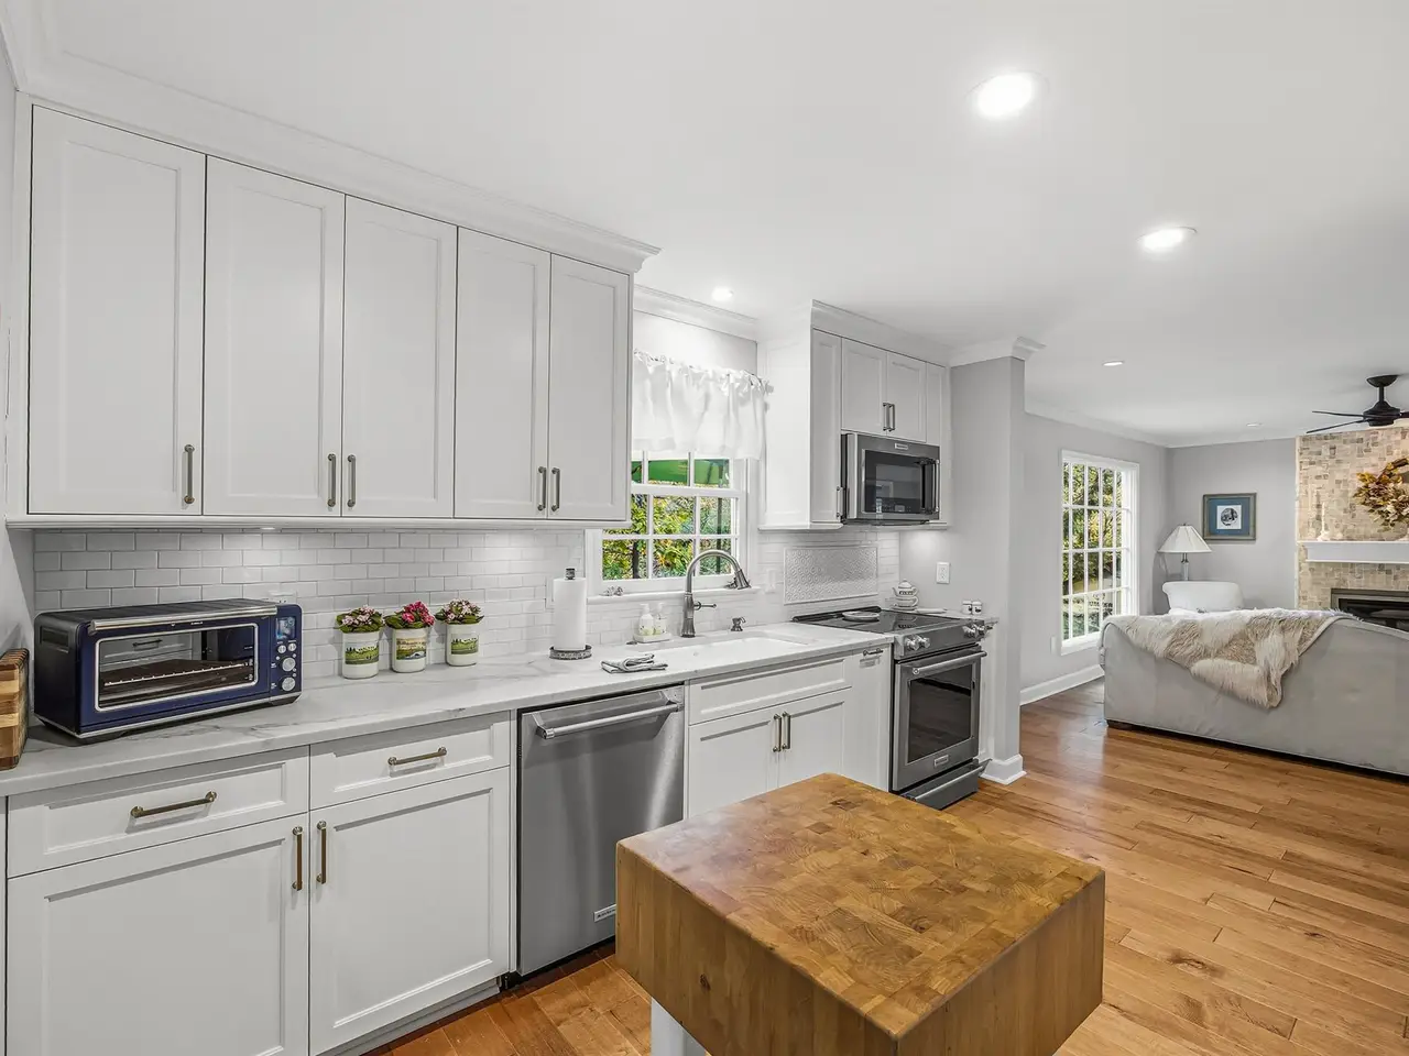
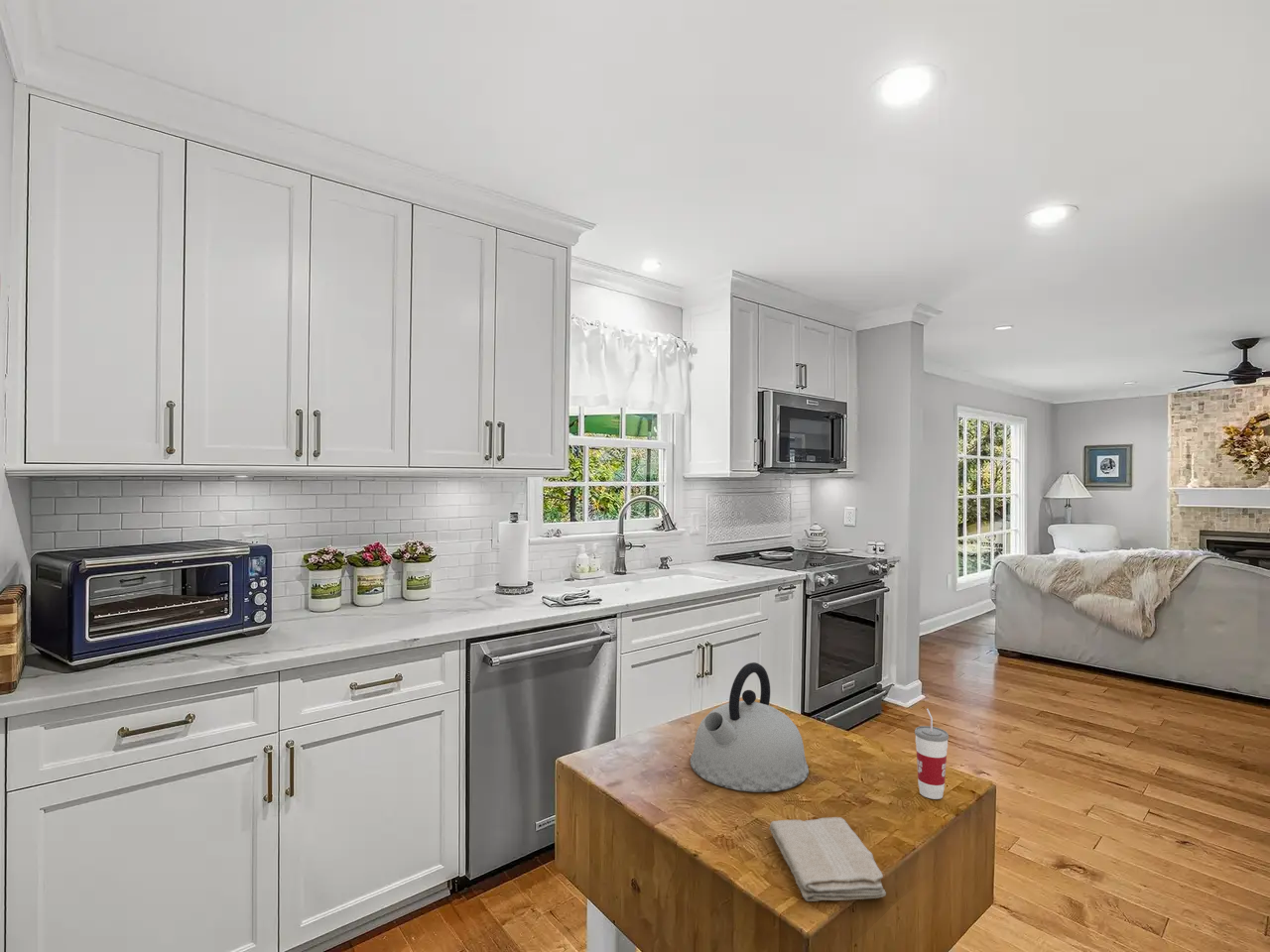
+ washcloth (824, 853)
+ cup (931, 752)
+ kettle (745, 716)
